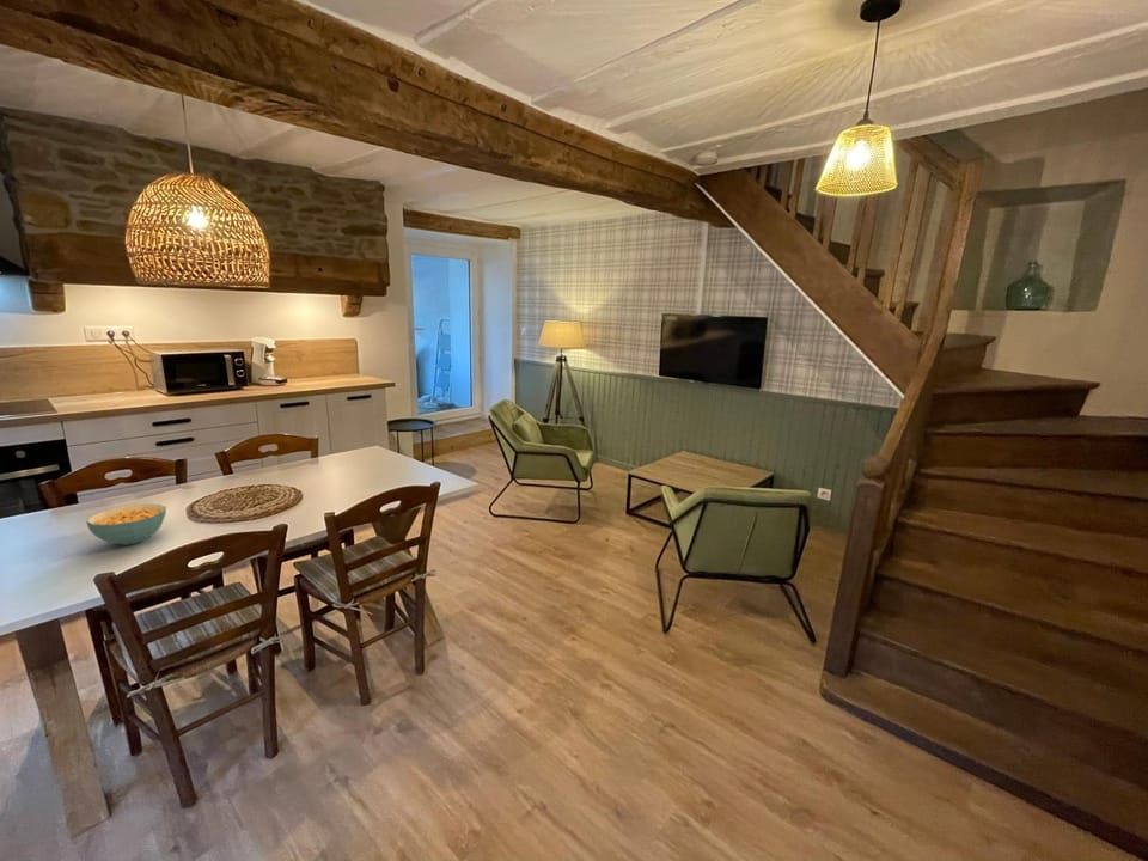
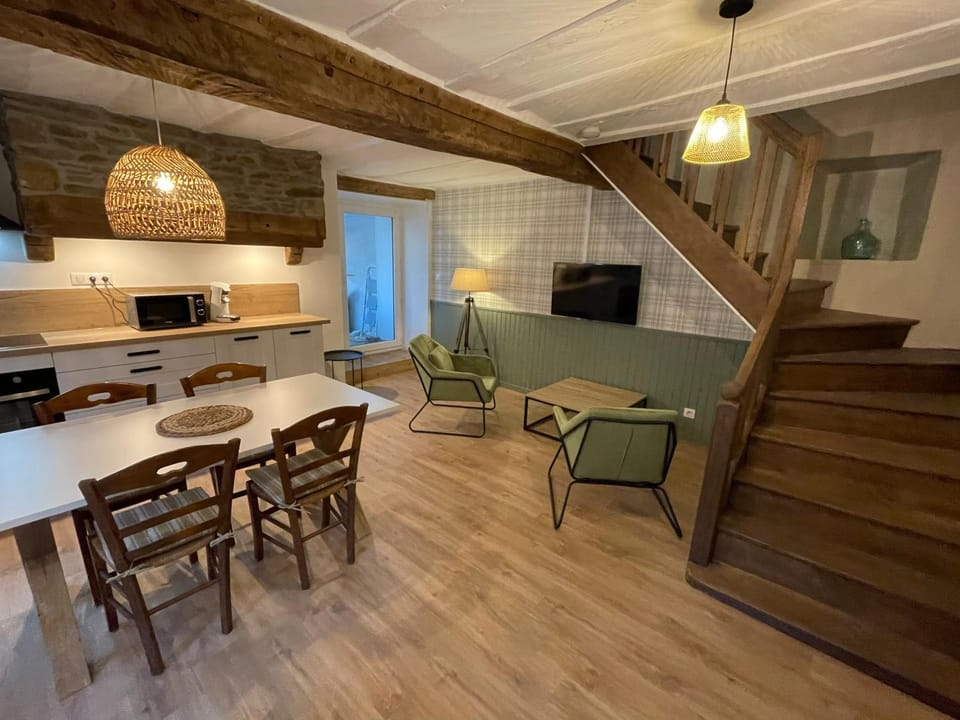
- cereal bowl (129, 527)
